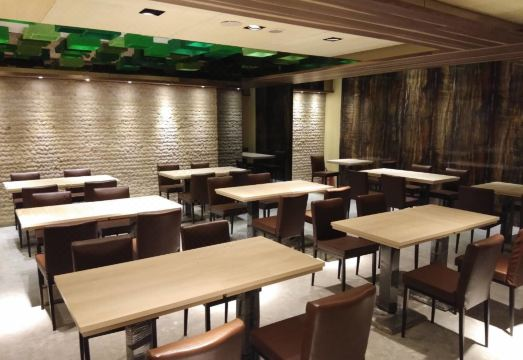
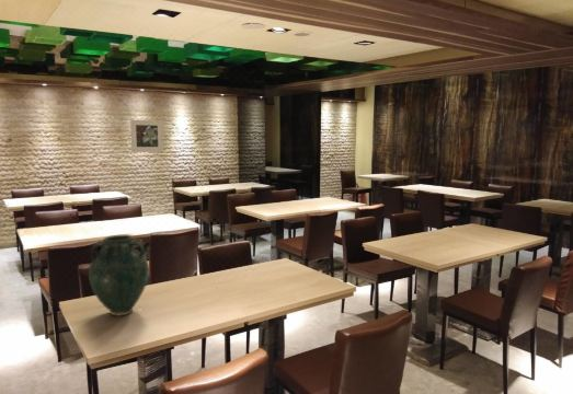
+ vase (118, 275)
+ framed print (147, 136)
